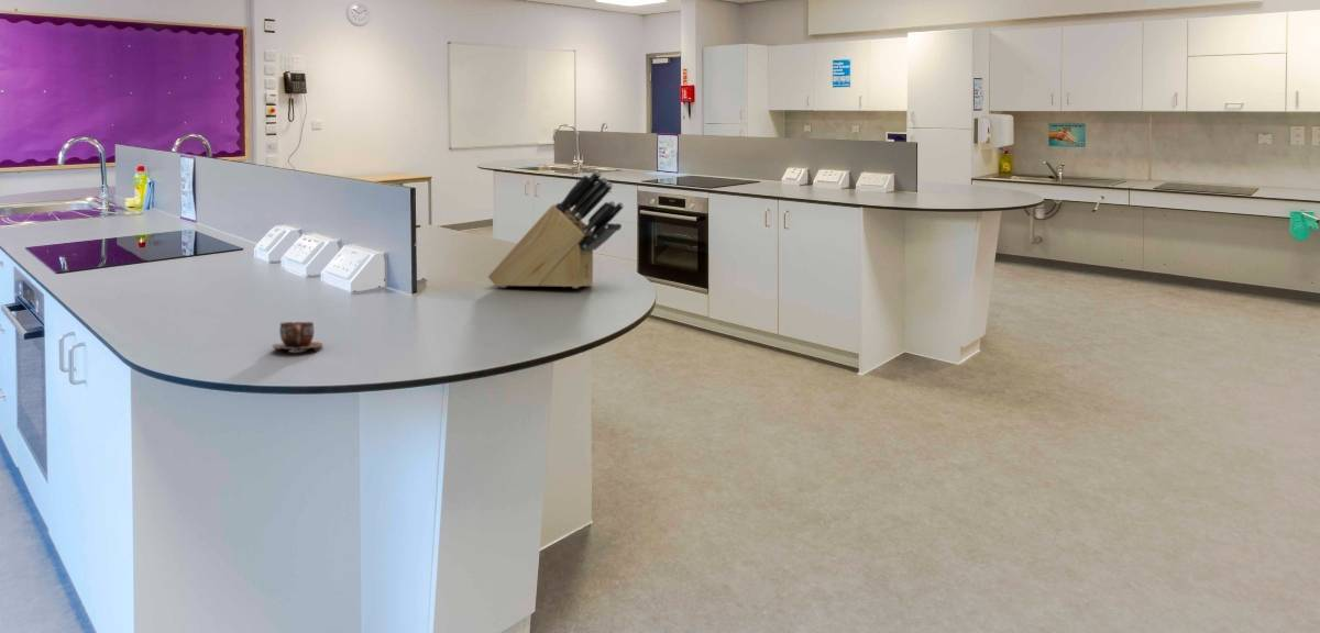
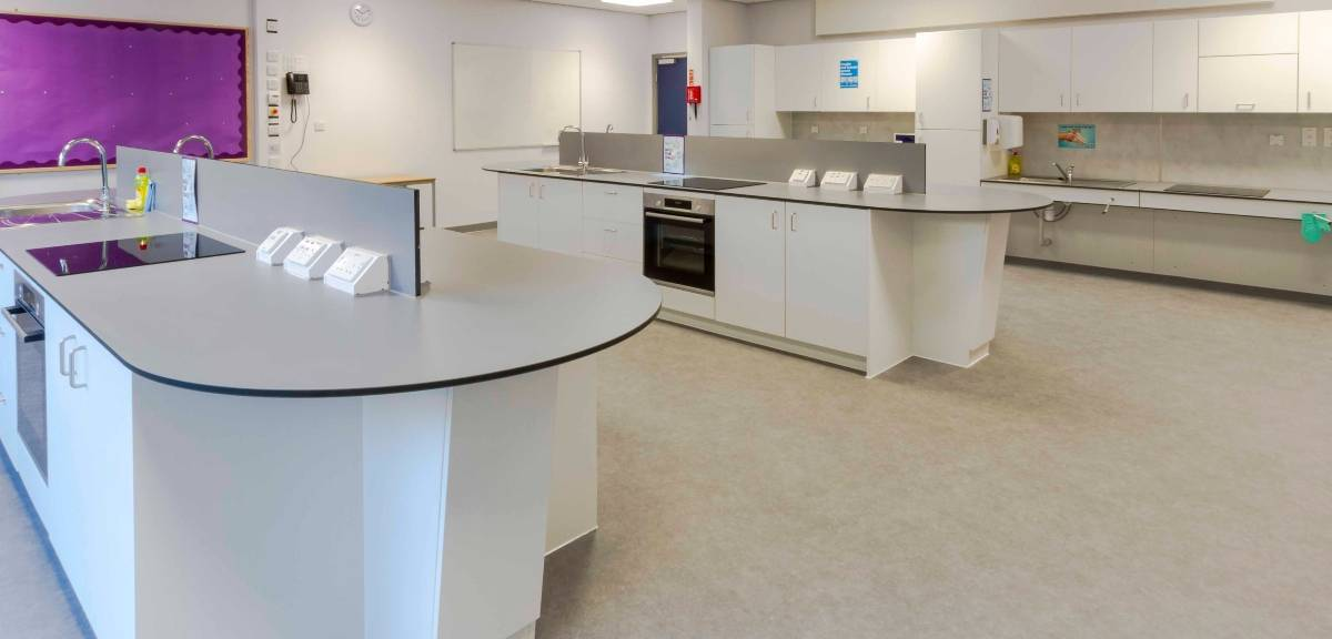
- knife block (556, 229)
- cup (297, 335)
